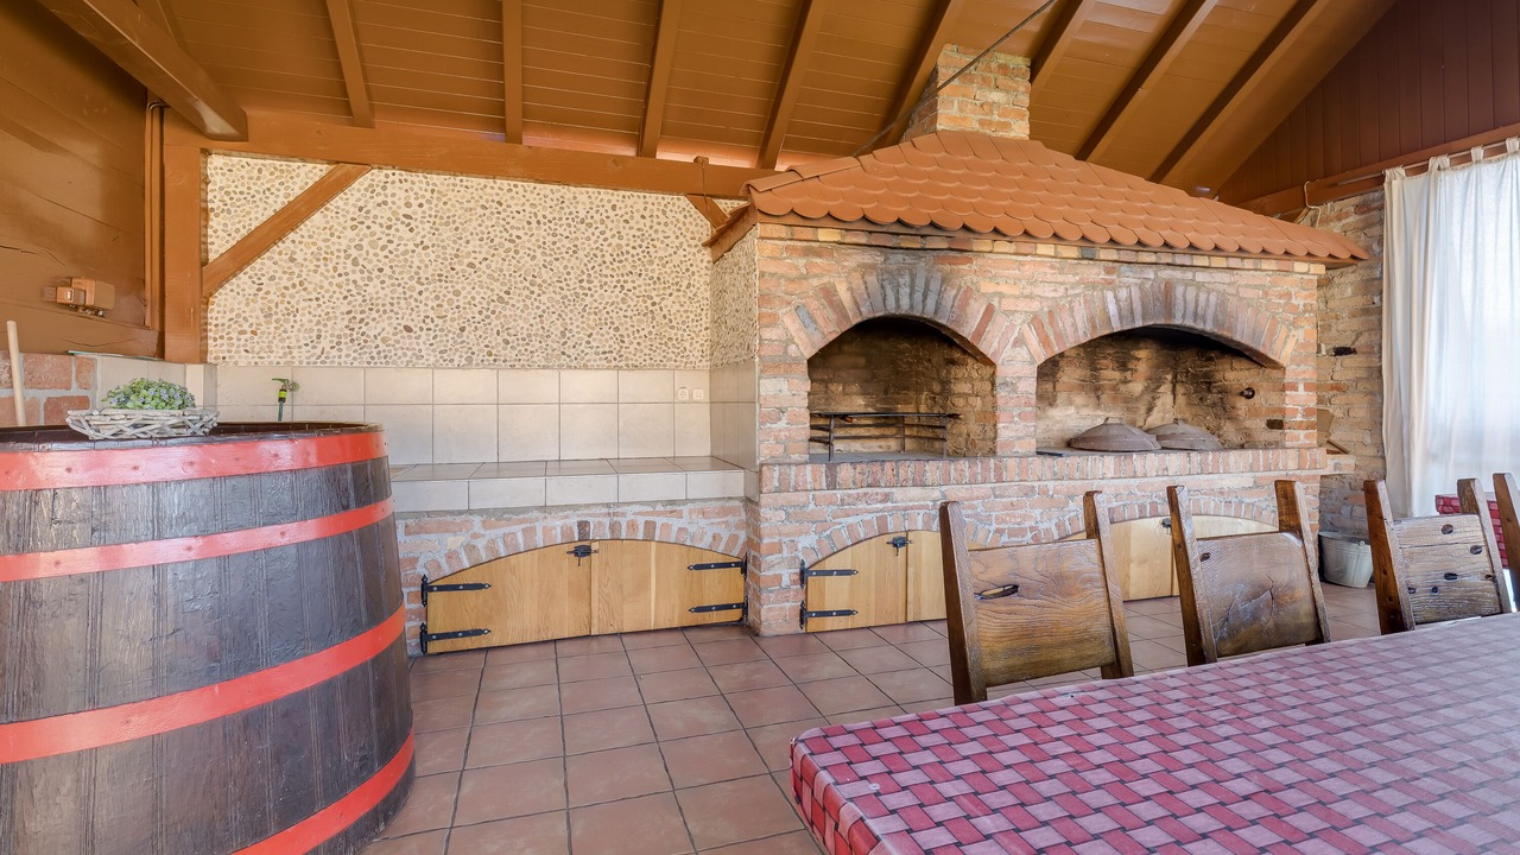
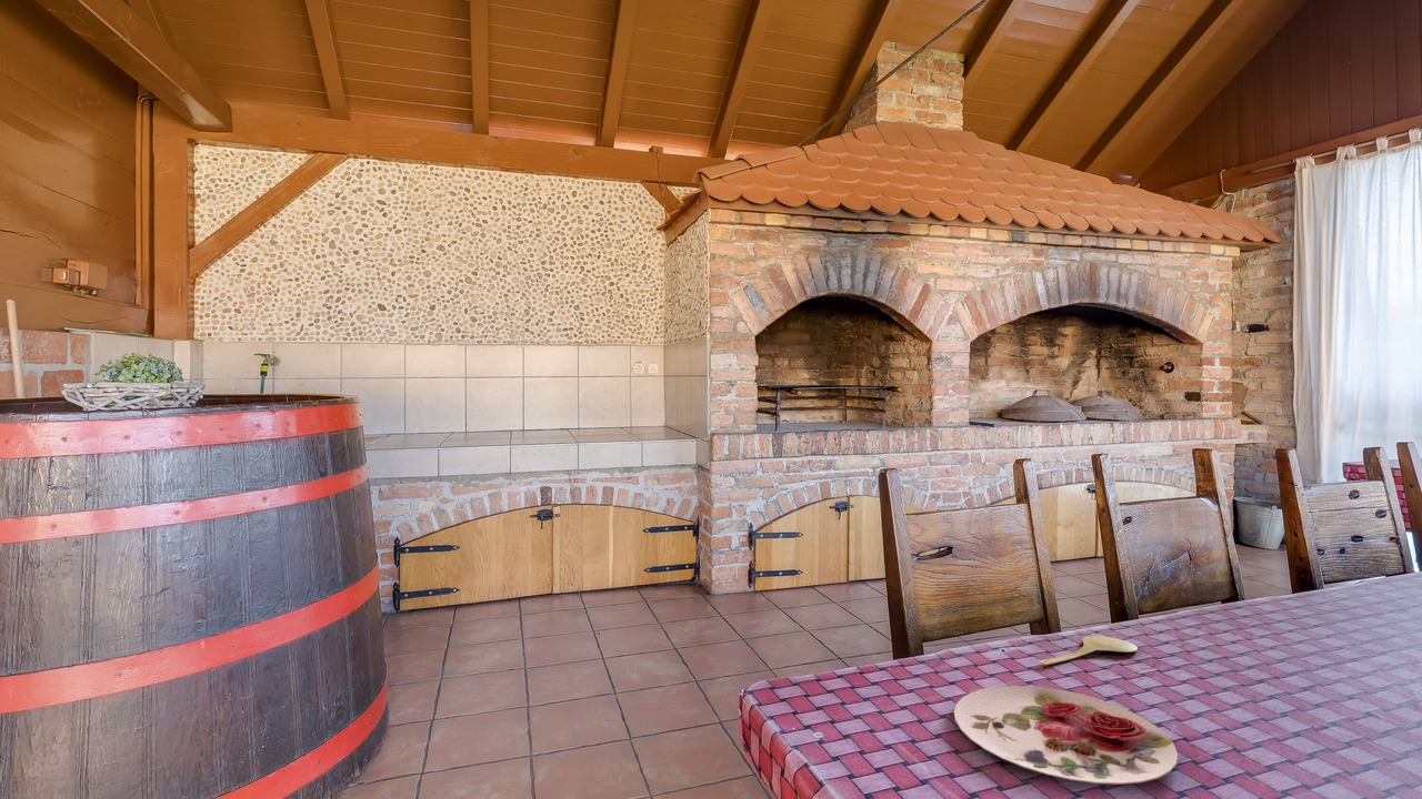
+ spoon (1084, 650)
+ plate (1058, 726)
